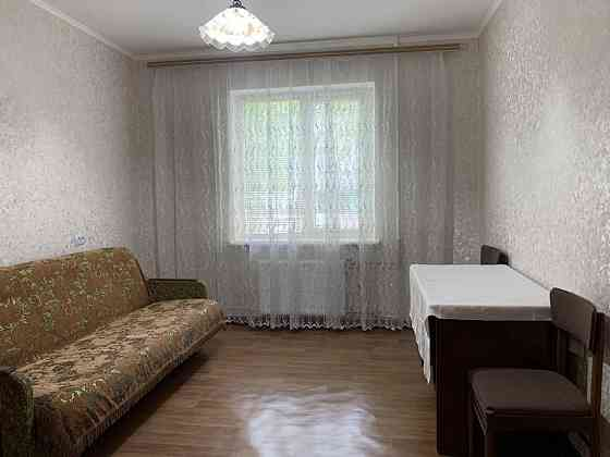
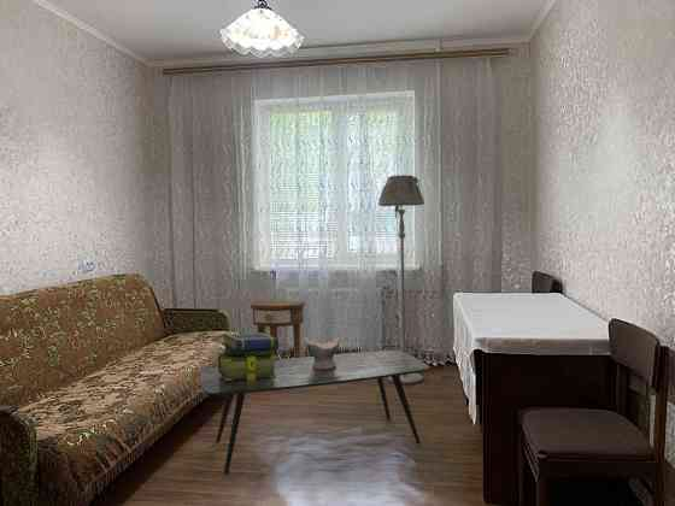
+ coffee table (315, 386)
+ stack of books (248, 353)
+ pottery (322, 351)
+ floor lamp (401, 278)
+ side table (276, 337)
